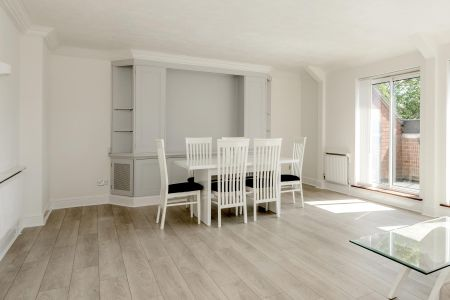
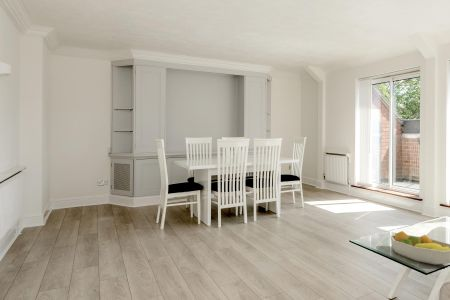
+ fruit bowl (421, 246)
